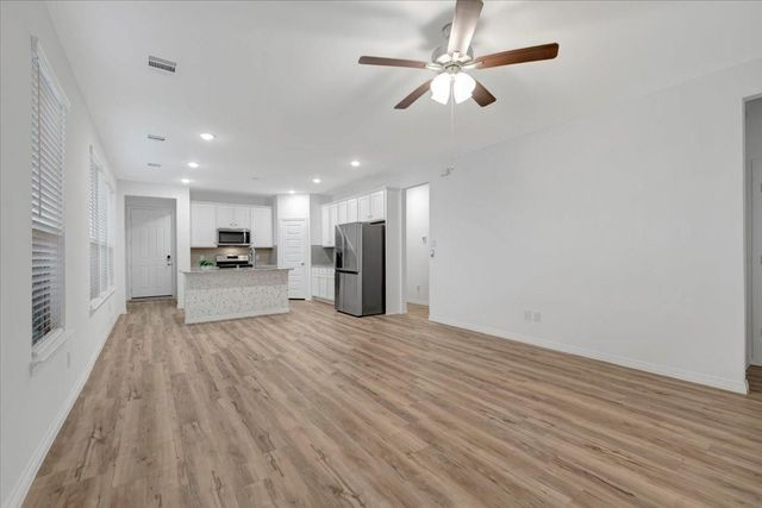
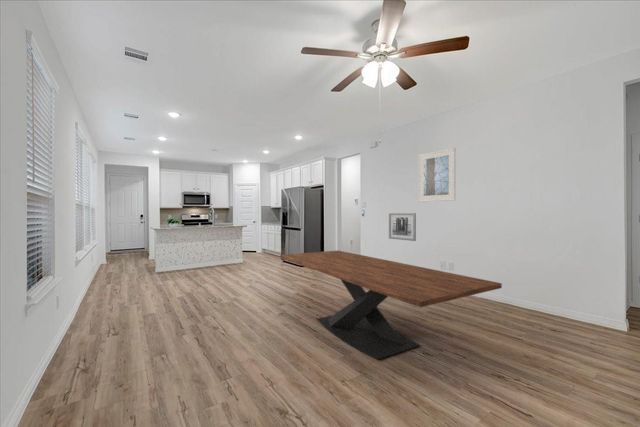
+ dining table (362, 298)
+ wall art (401, 226)
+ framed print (435, 176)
